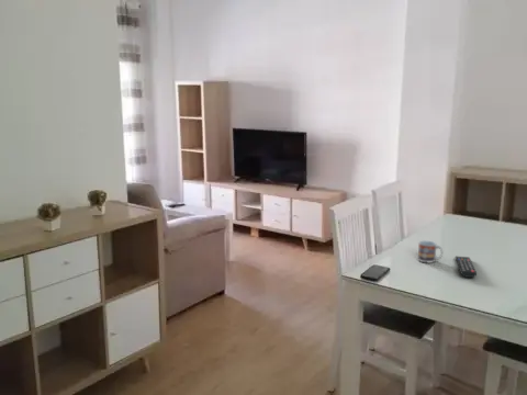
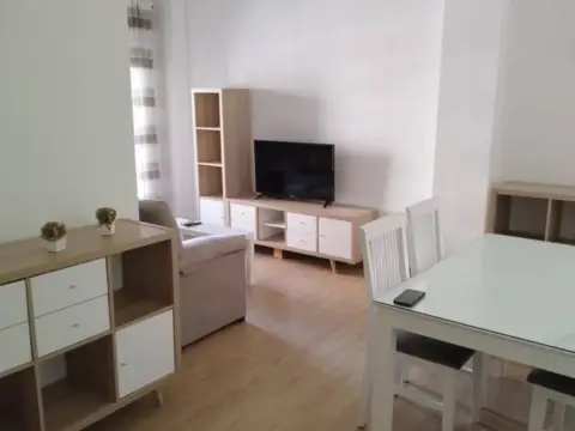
- remote control (464, 266)
- cup (430, 251)
